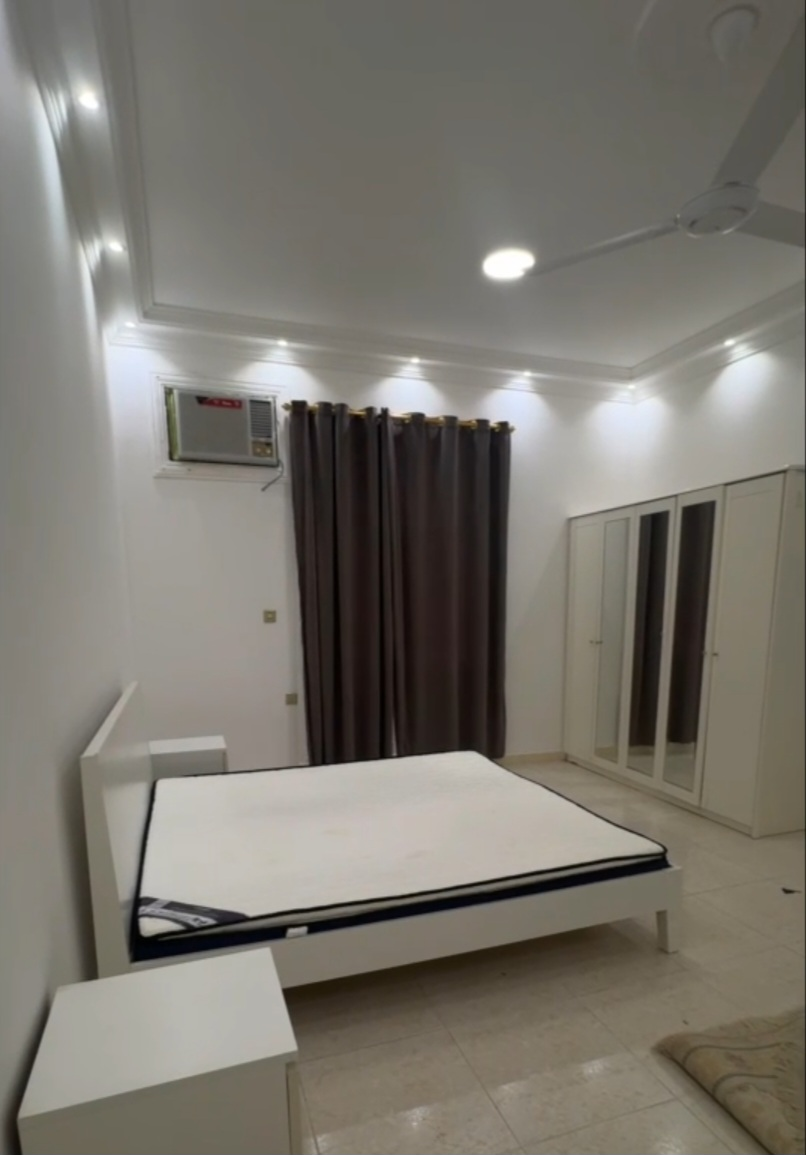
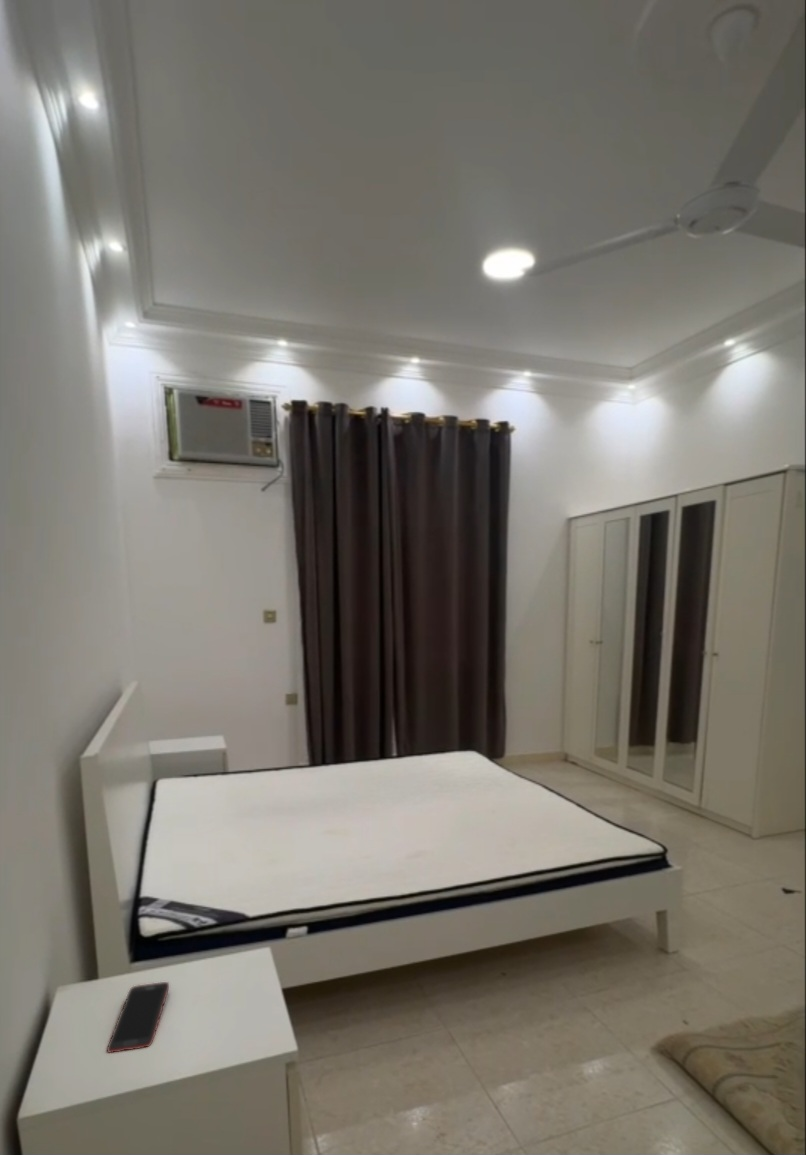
+ cell phone (140, 1016)
